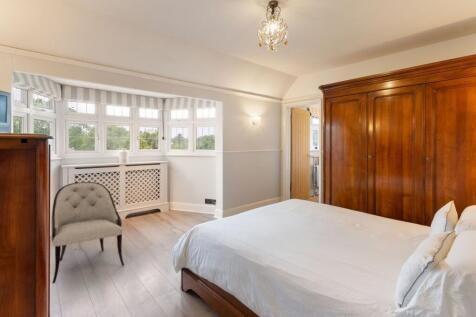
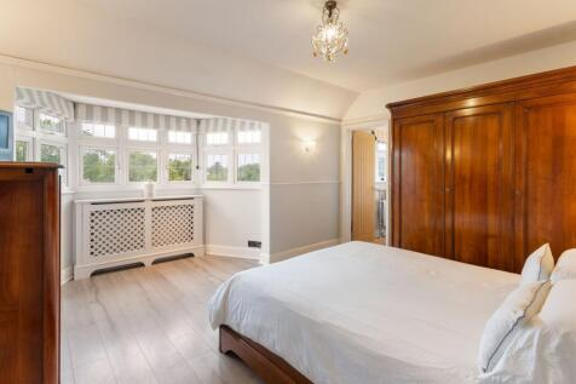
- armchair (86, 223)
